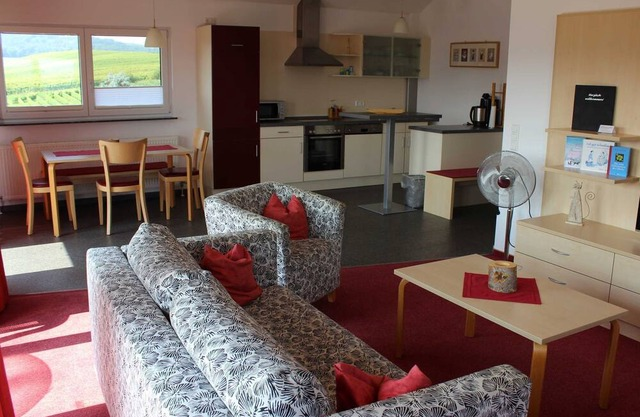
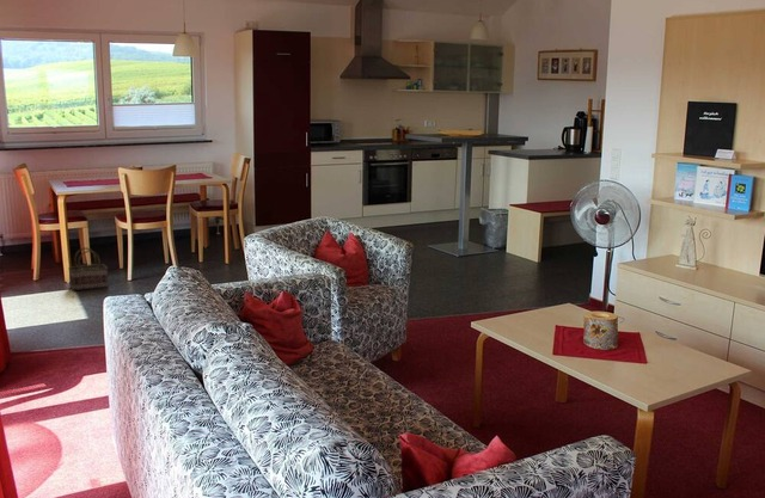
+ basket (87, 268)
